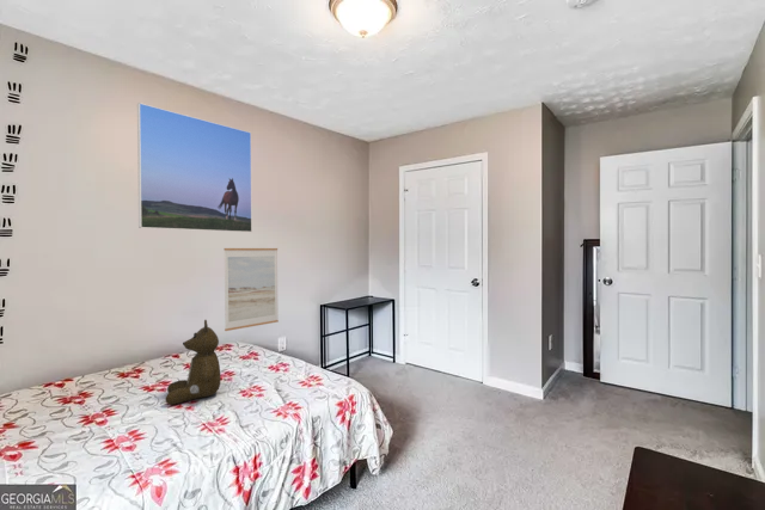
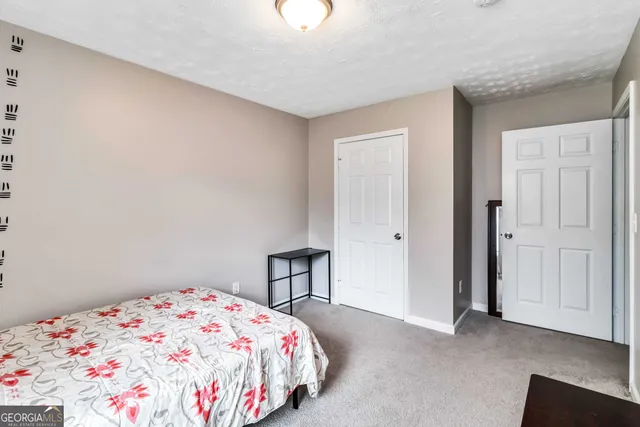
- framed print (201, 174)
- teddy bear (194, 358)
- wall art (252, 287)
